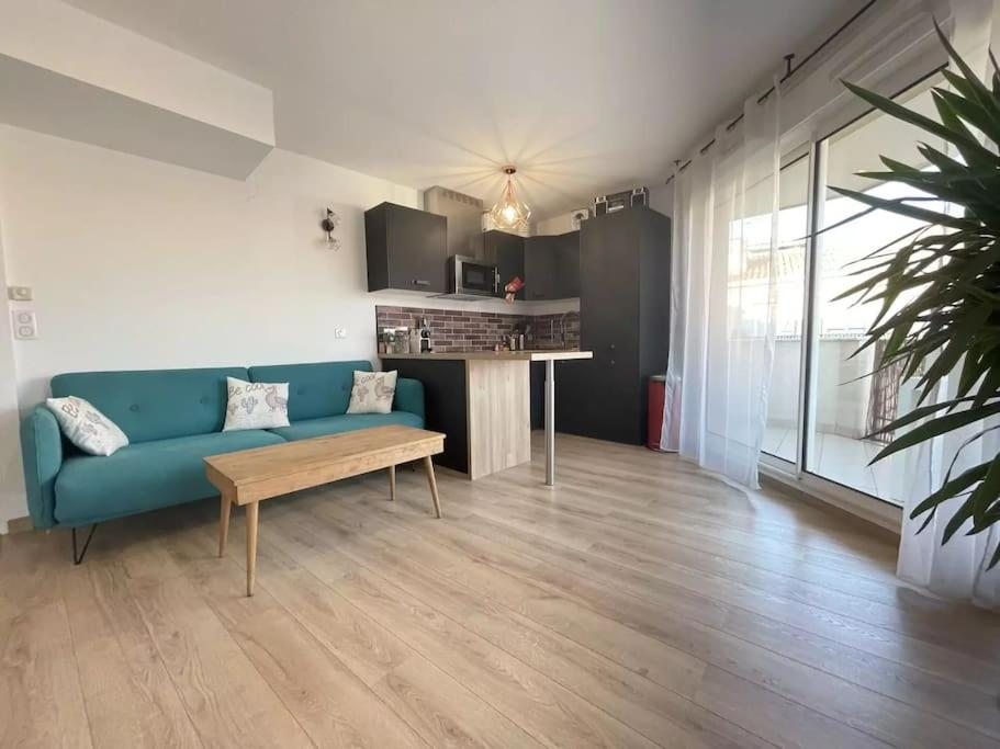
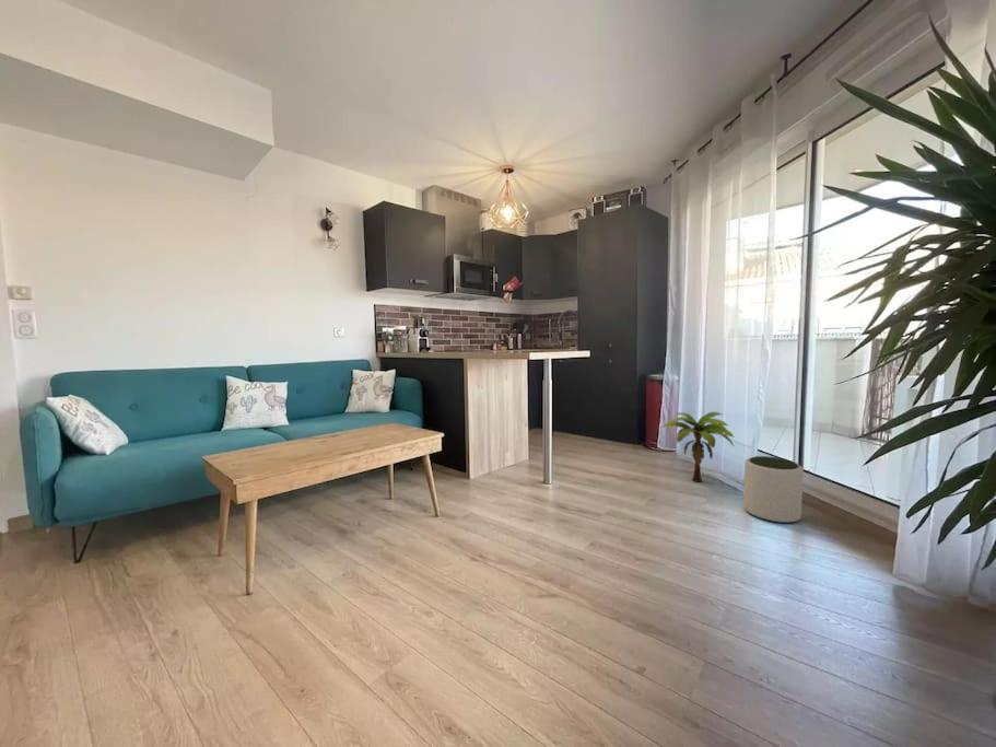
+ plant pot (772, 488)
+ decorative plant (699, 447)
